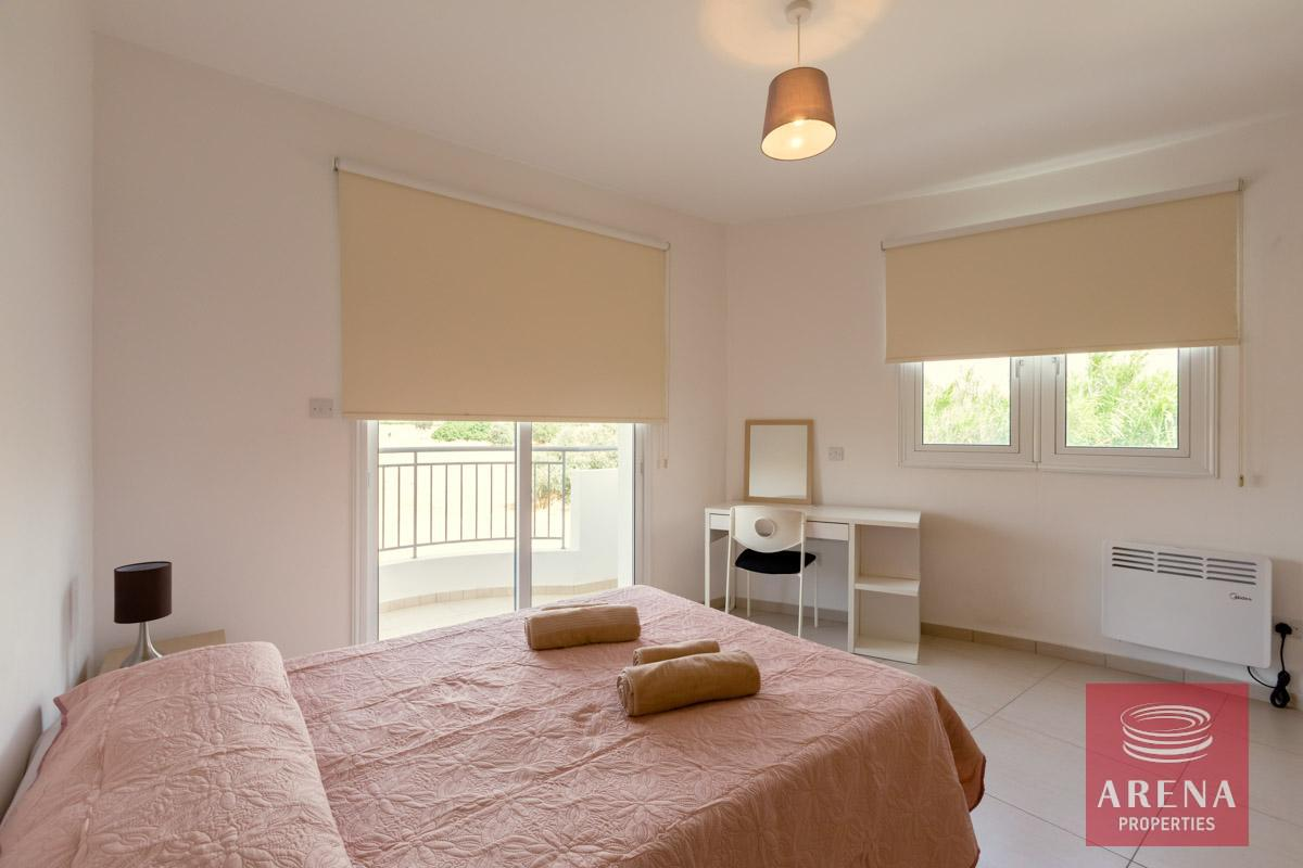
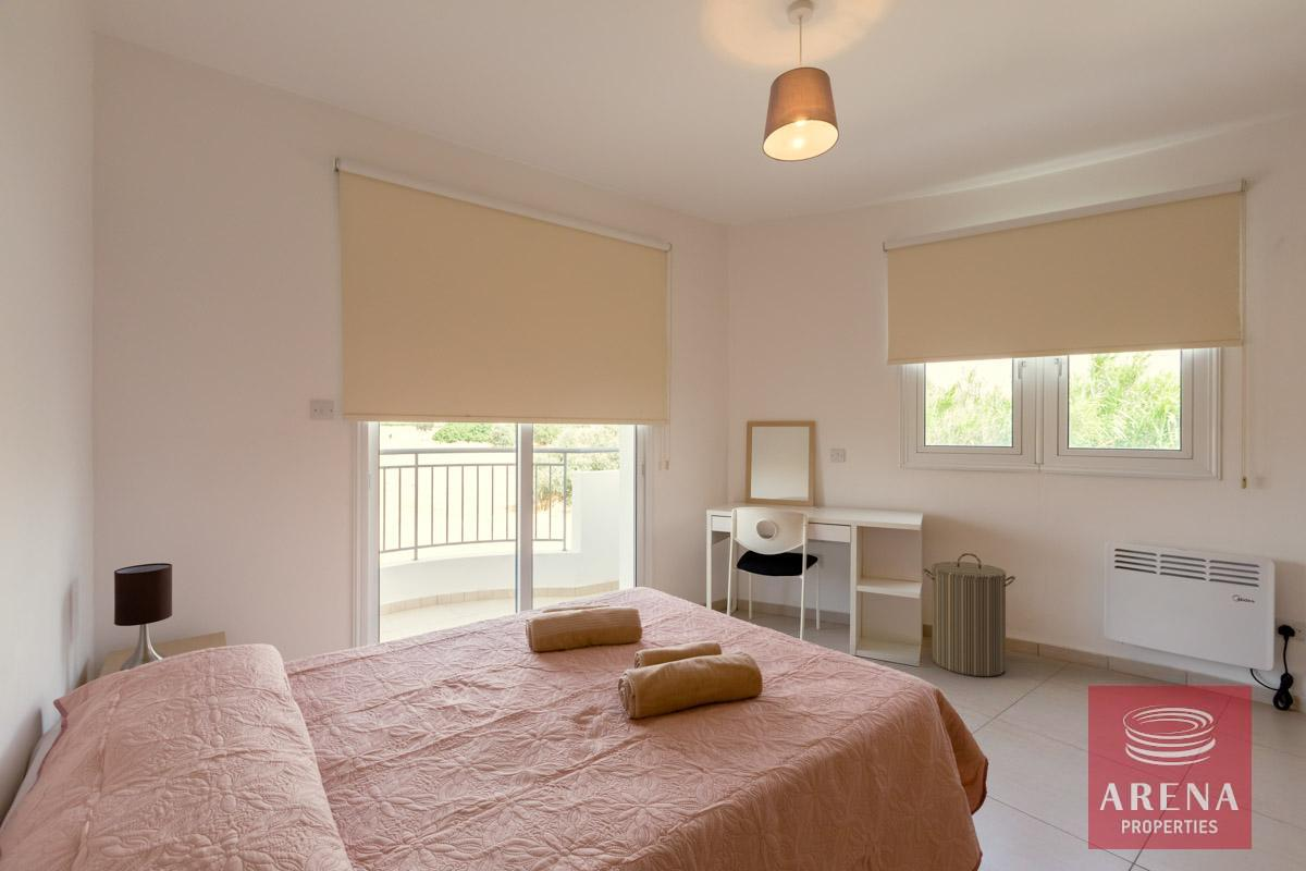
+ laundry hamper (968, 609)
